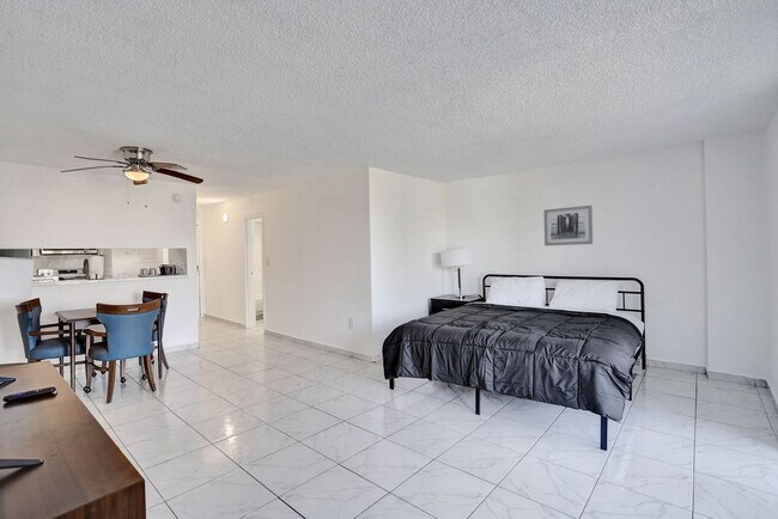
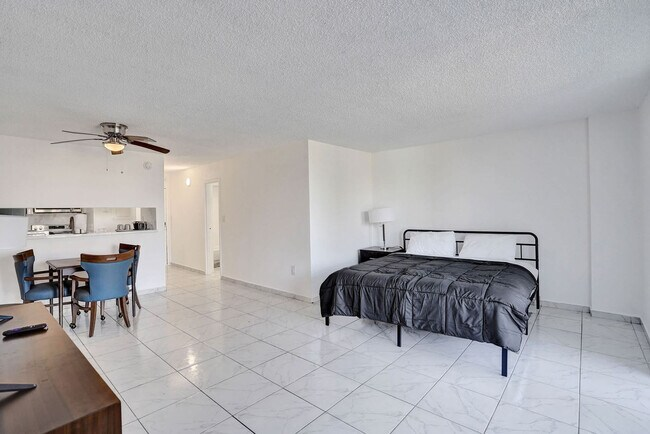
- wall art (567, 226)
